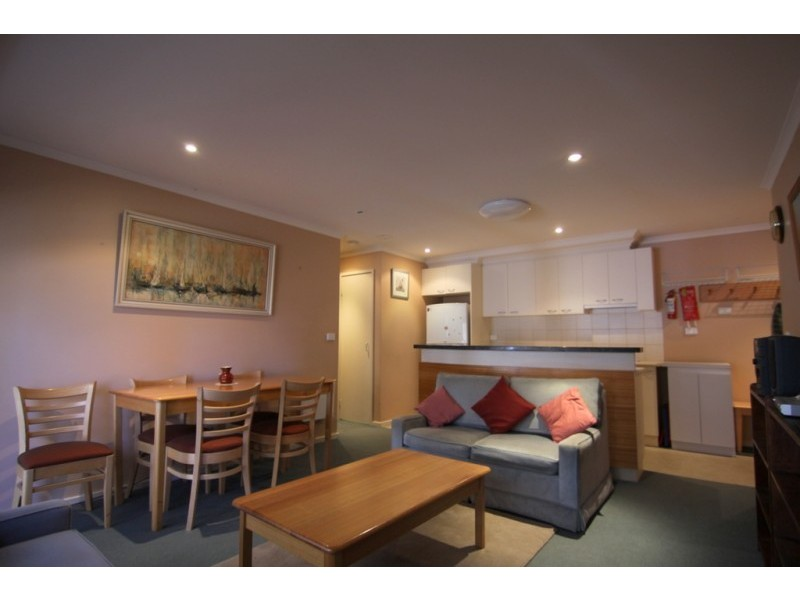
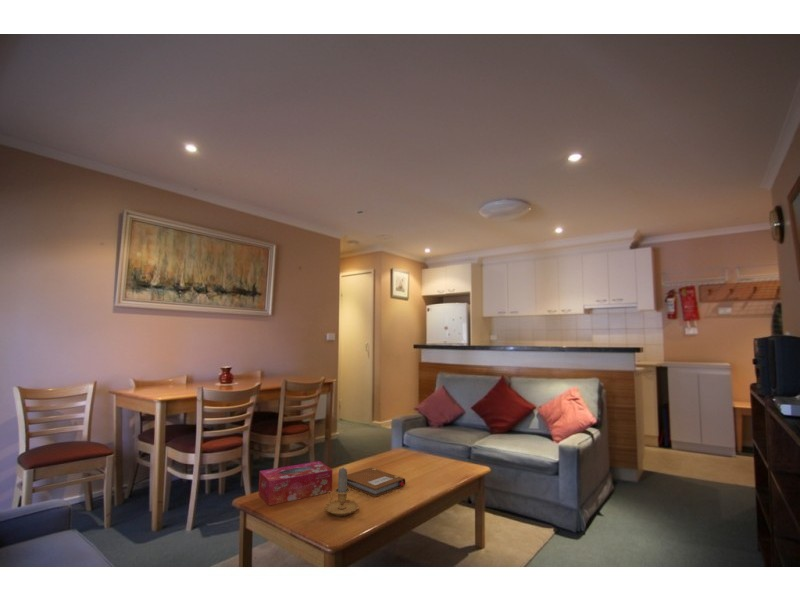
+ candle (340, 488)
+ tissue box (295, 481)
+ notebook (374, 481)
